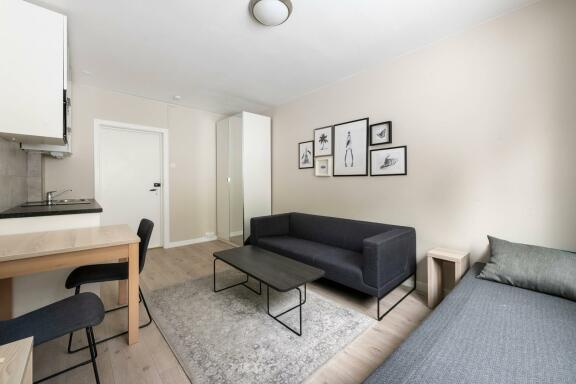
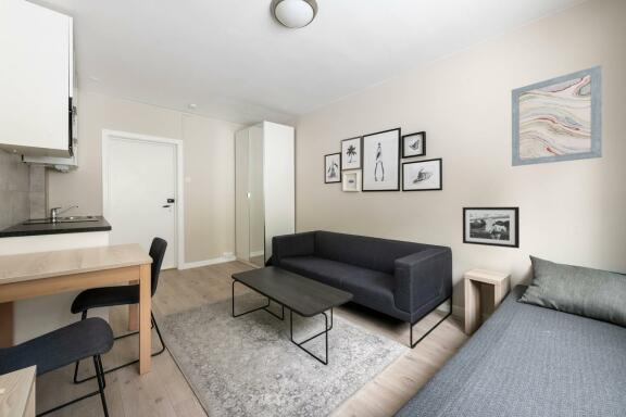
+ picture frame (489, 226)
+ wall art (552, 121)
